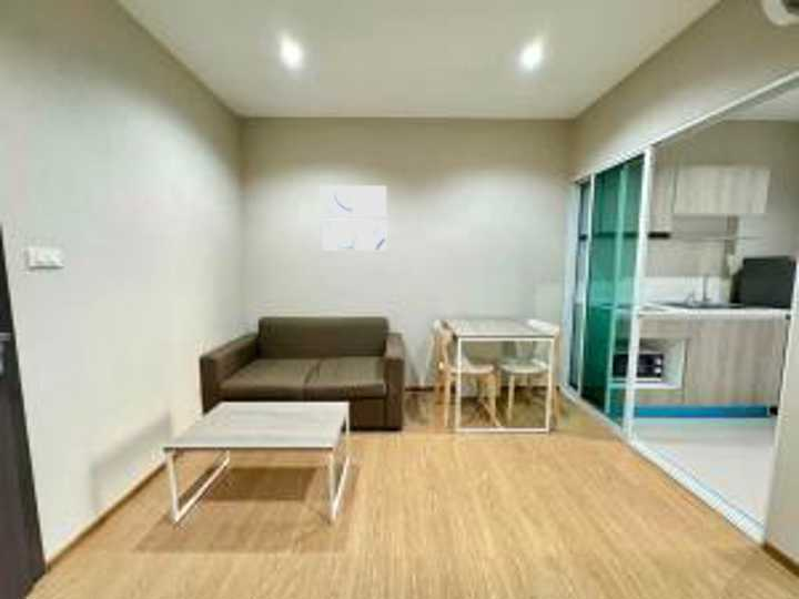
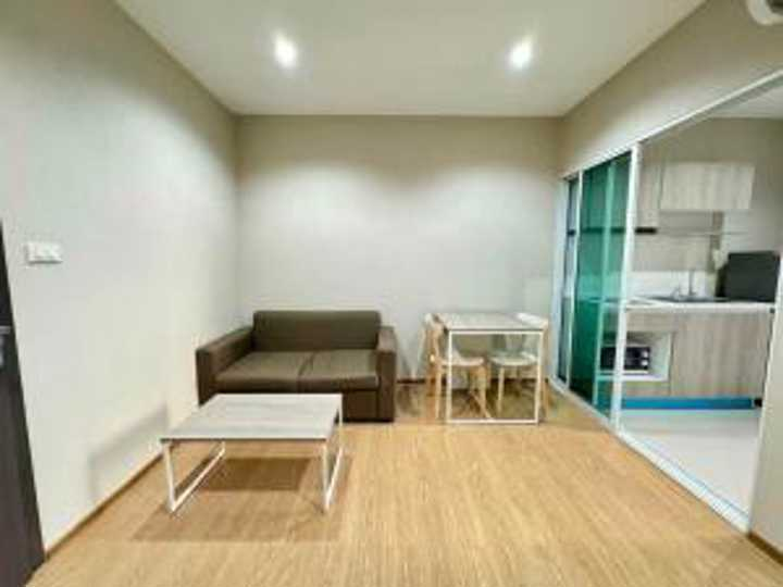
- wall art (353, 220)
